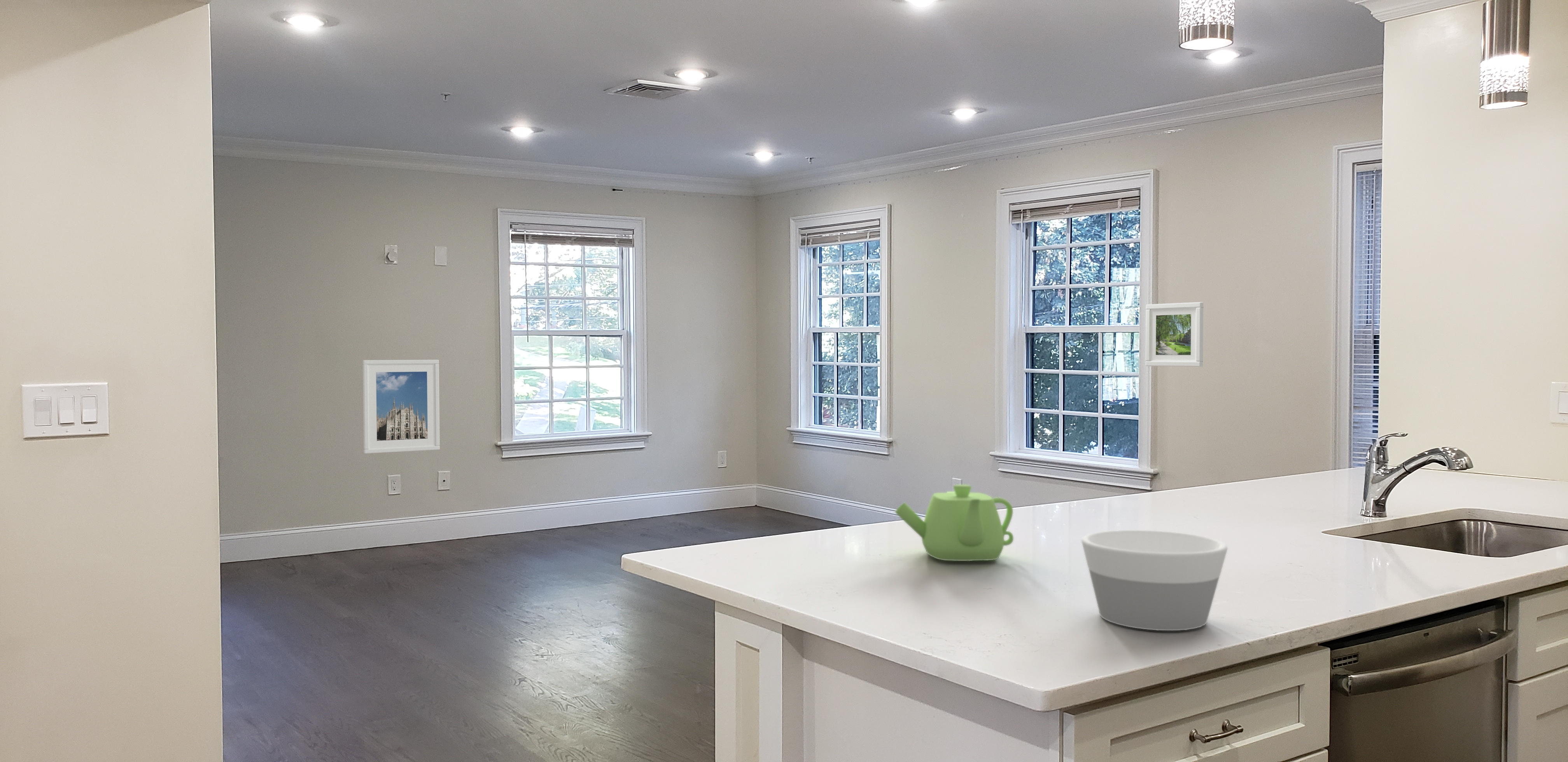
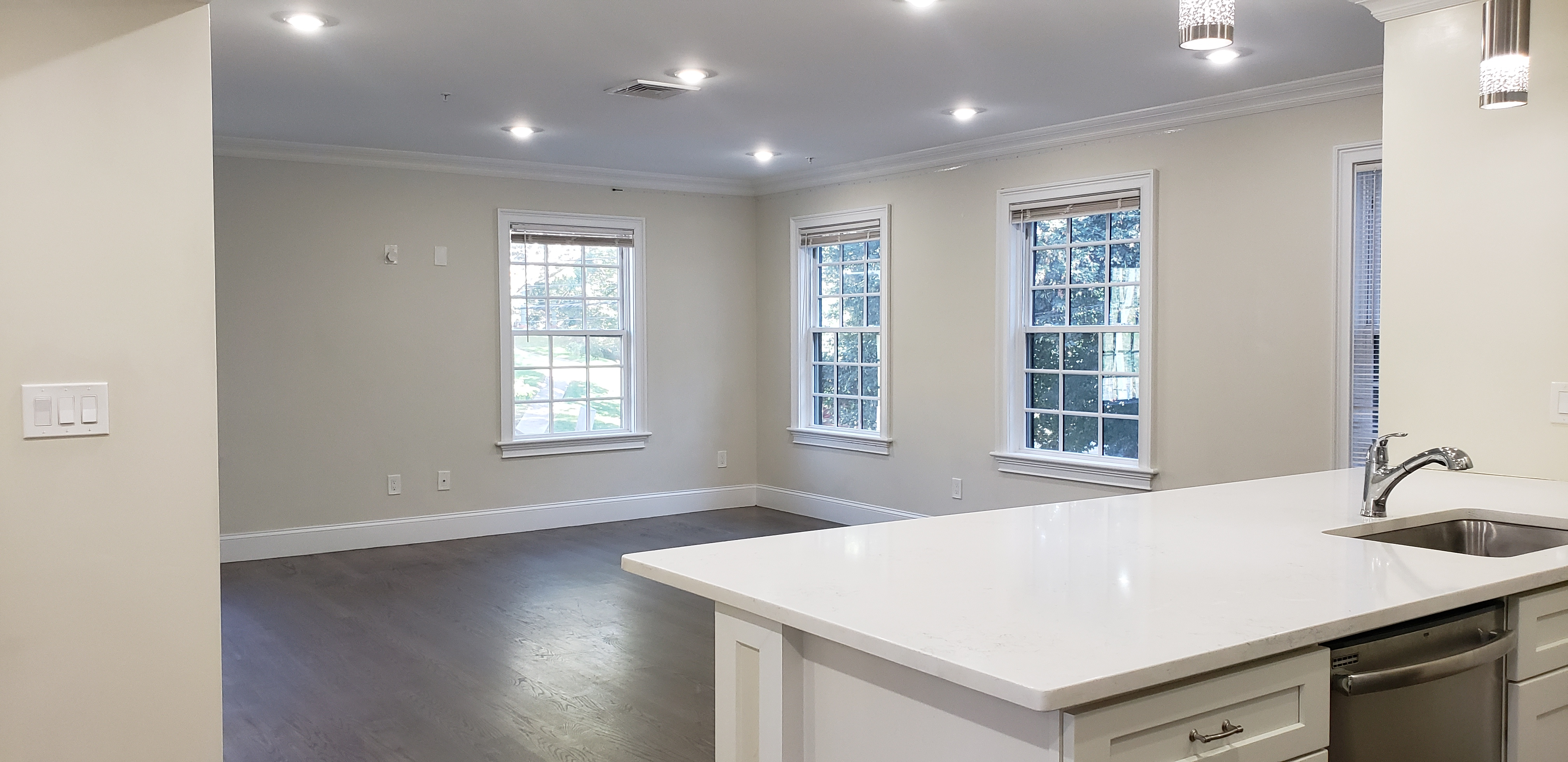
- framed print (1174, 335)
- bowl (1153, 579)
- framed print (402, 405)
- teapot (961, 521)
